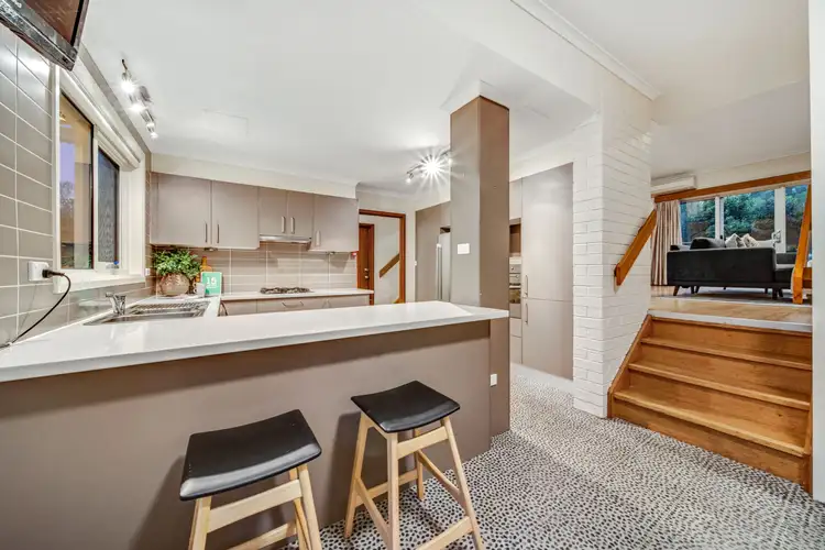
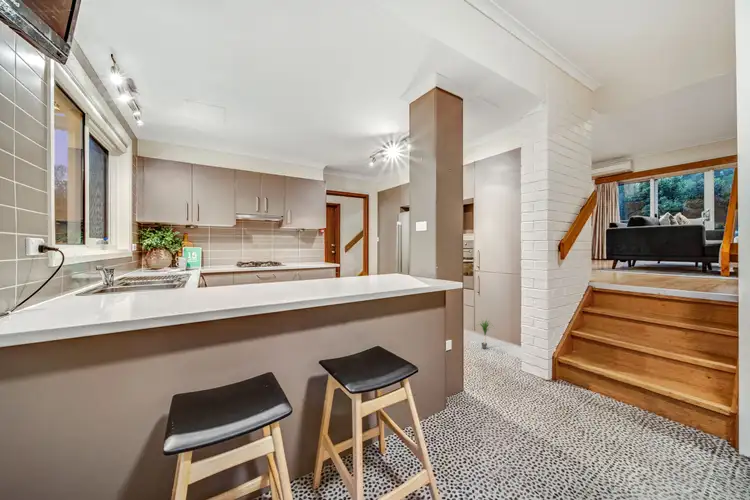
+ potted plant (484, 332)
